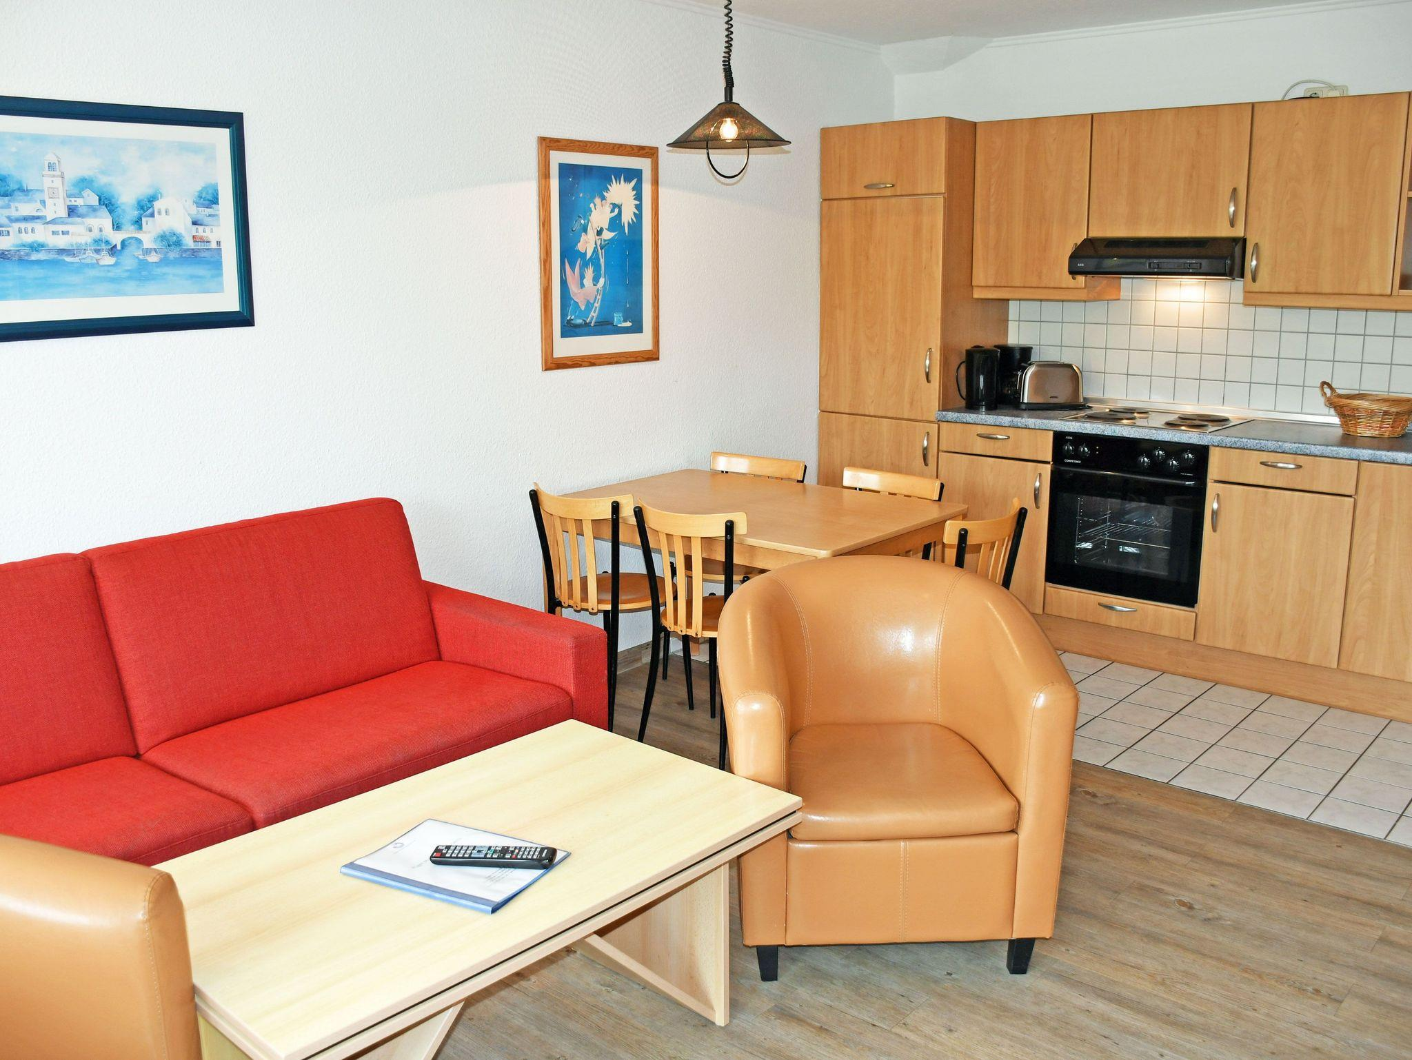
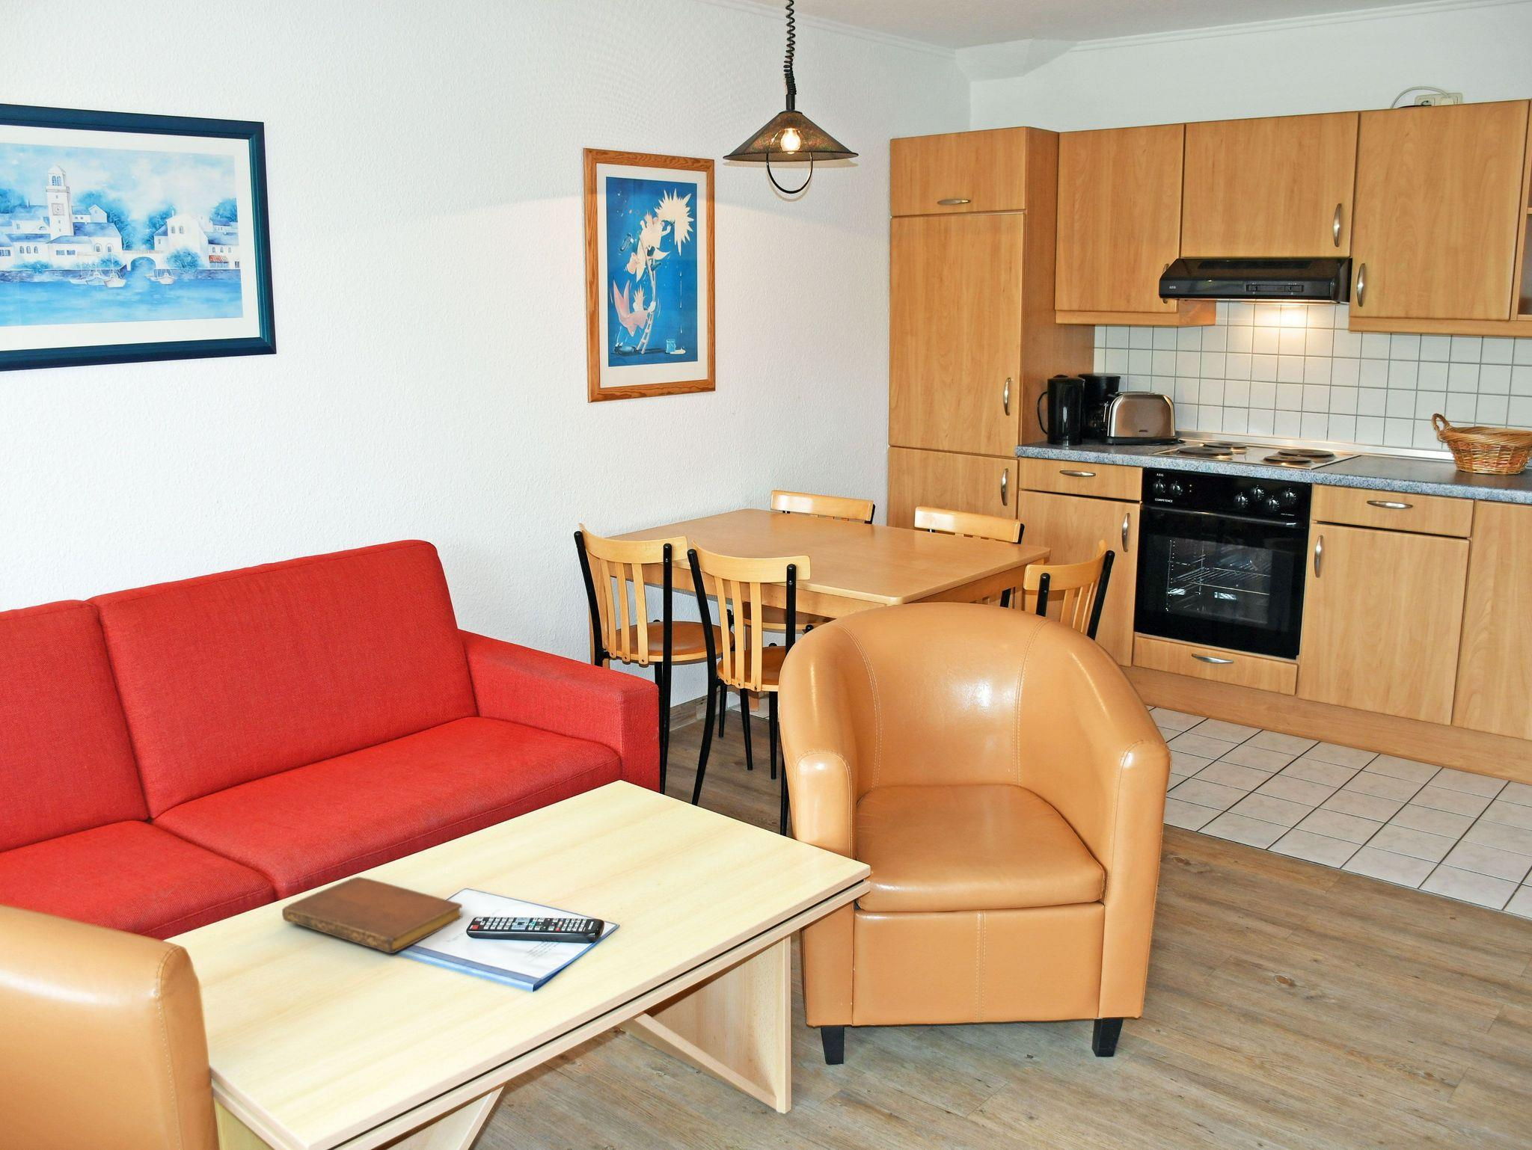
+ notebook (373, 912)
